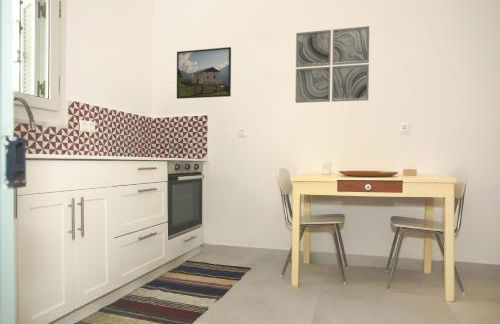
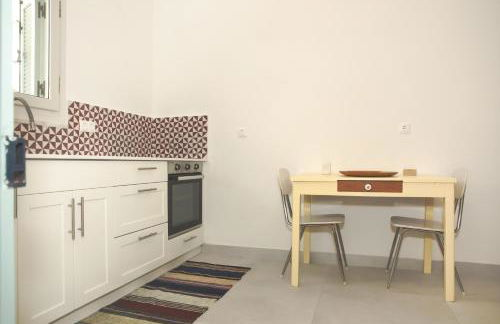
- wall art (332, 66)
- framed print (203, 73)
